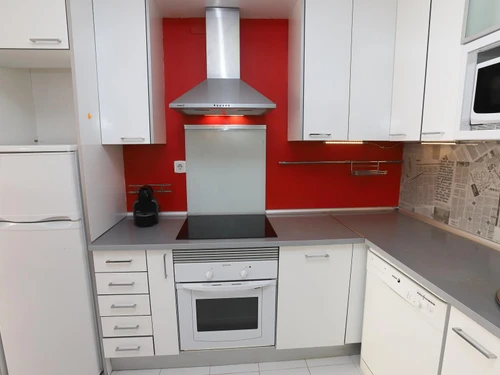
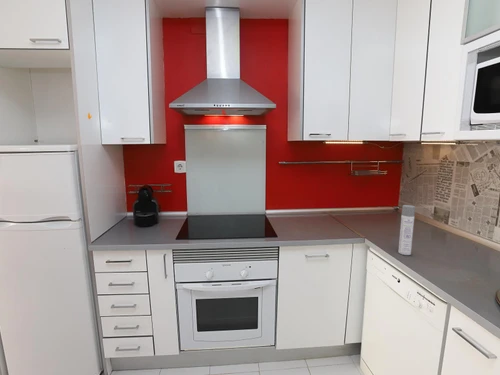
+ spray bottle (406, 230)
